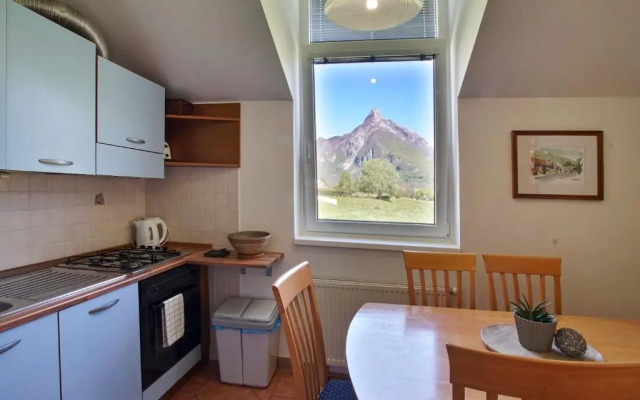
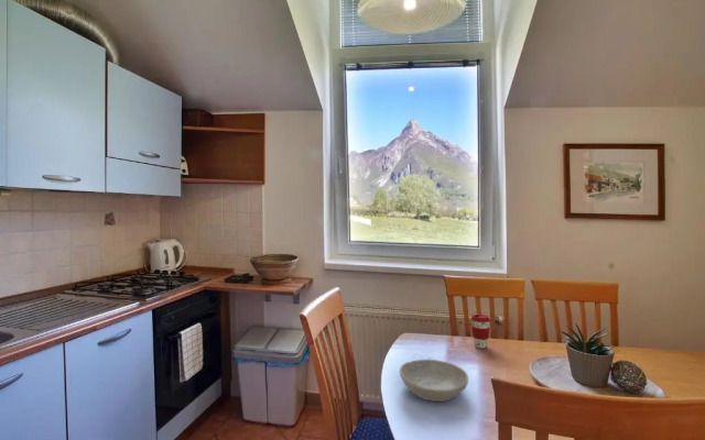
+ coffee cup (480, 331)
+ bowl (433, 382)
